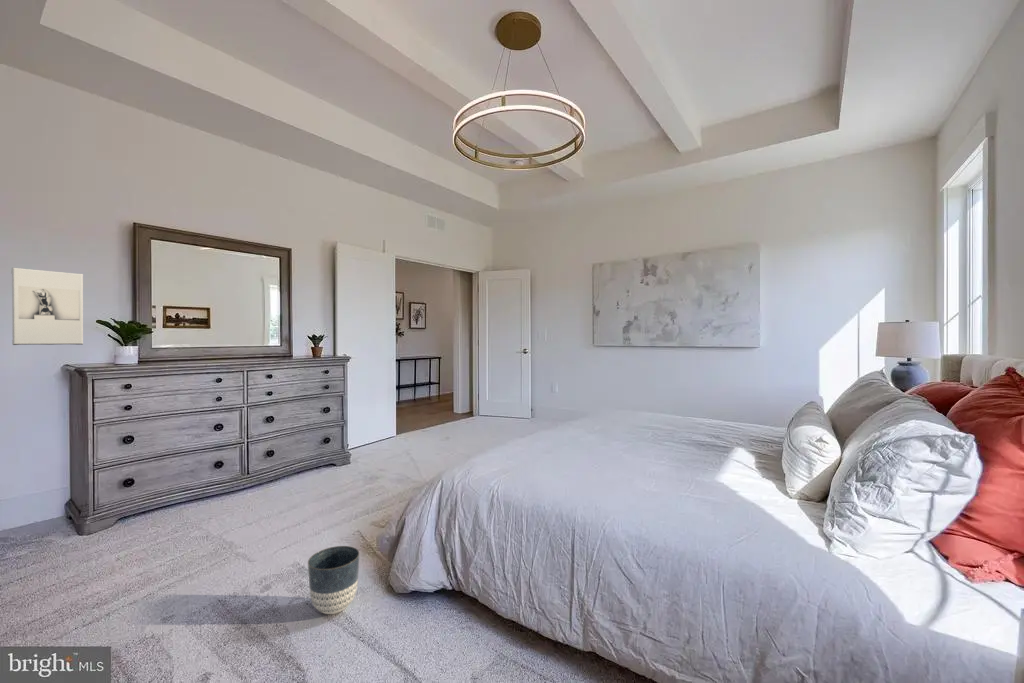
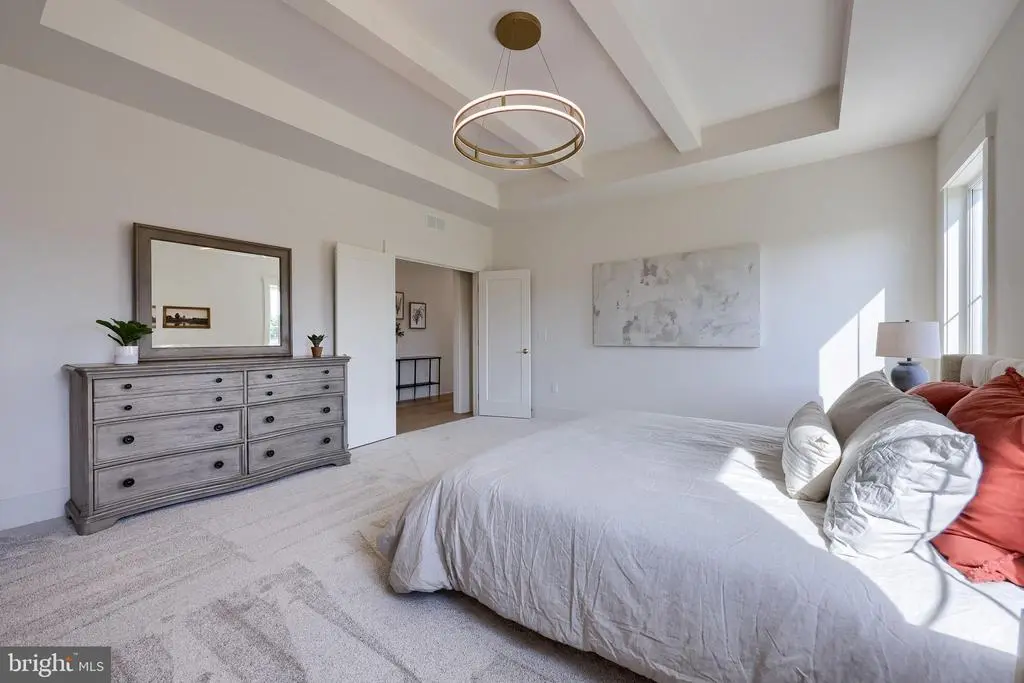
- planter (334, 583)
- wall sculpture (49, 307)
